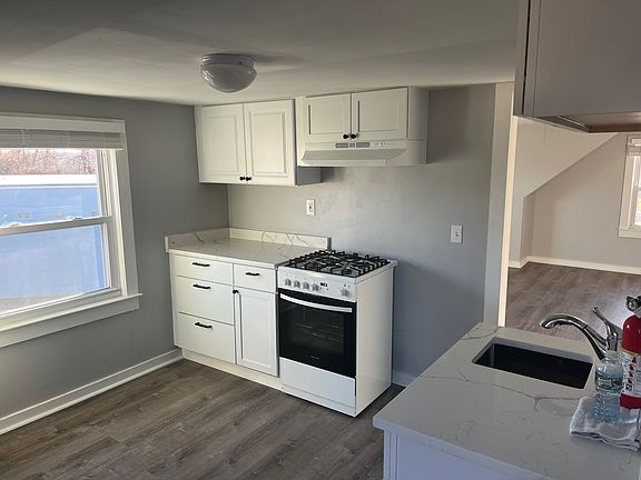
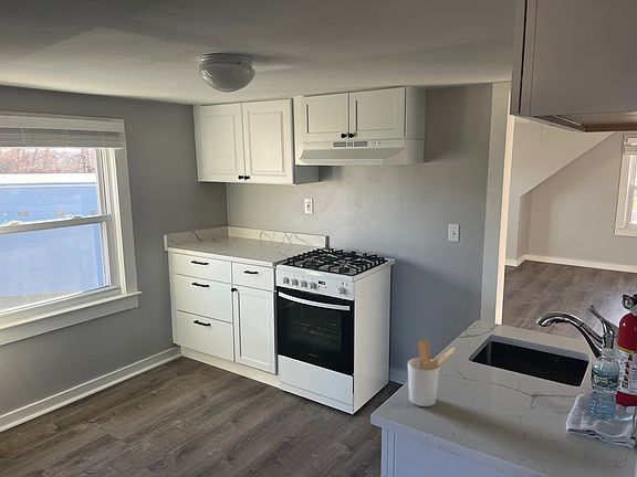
+ utensil holder (431, 373)
